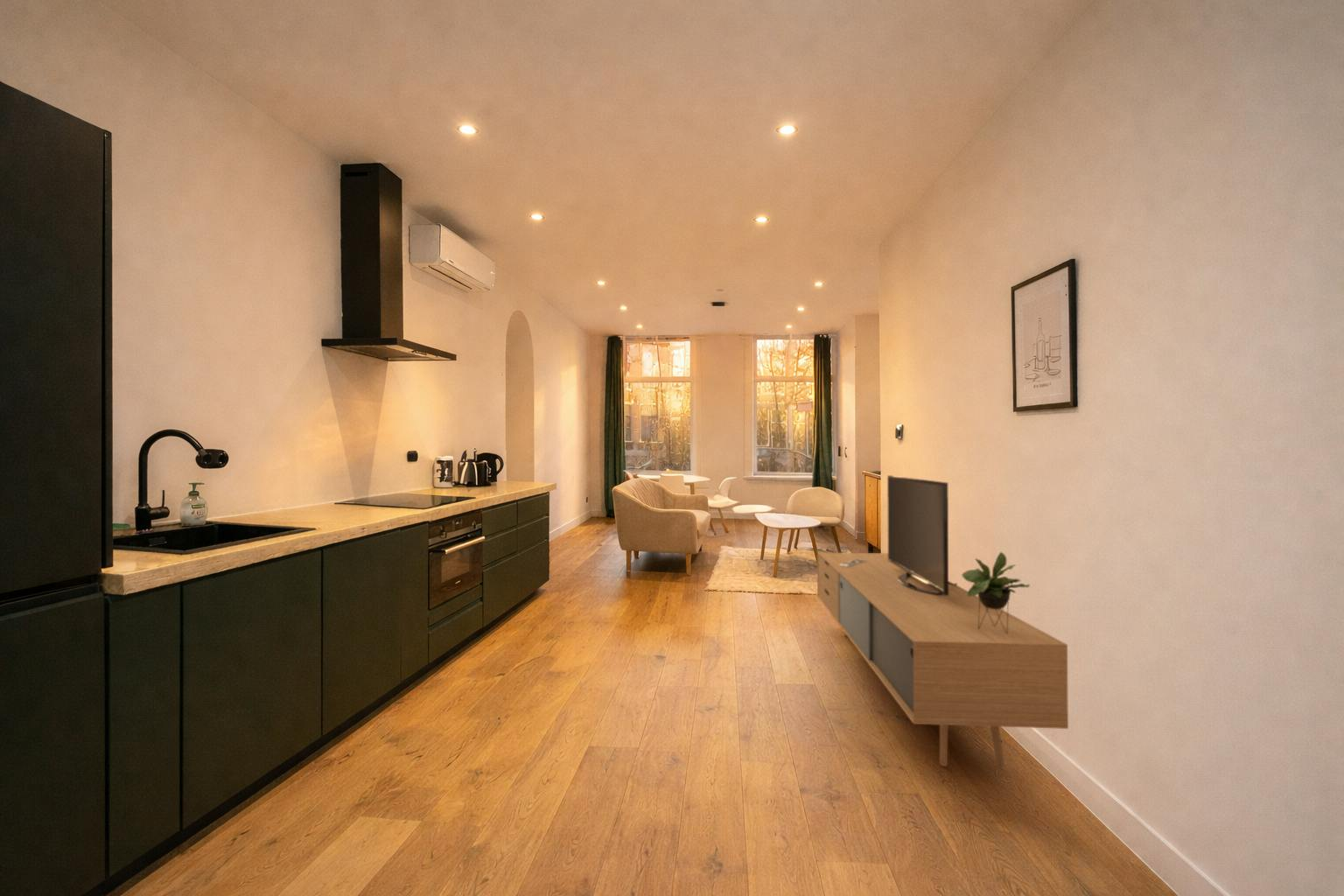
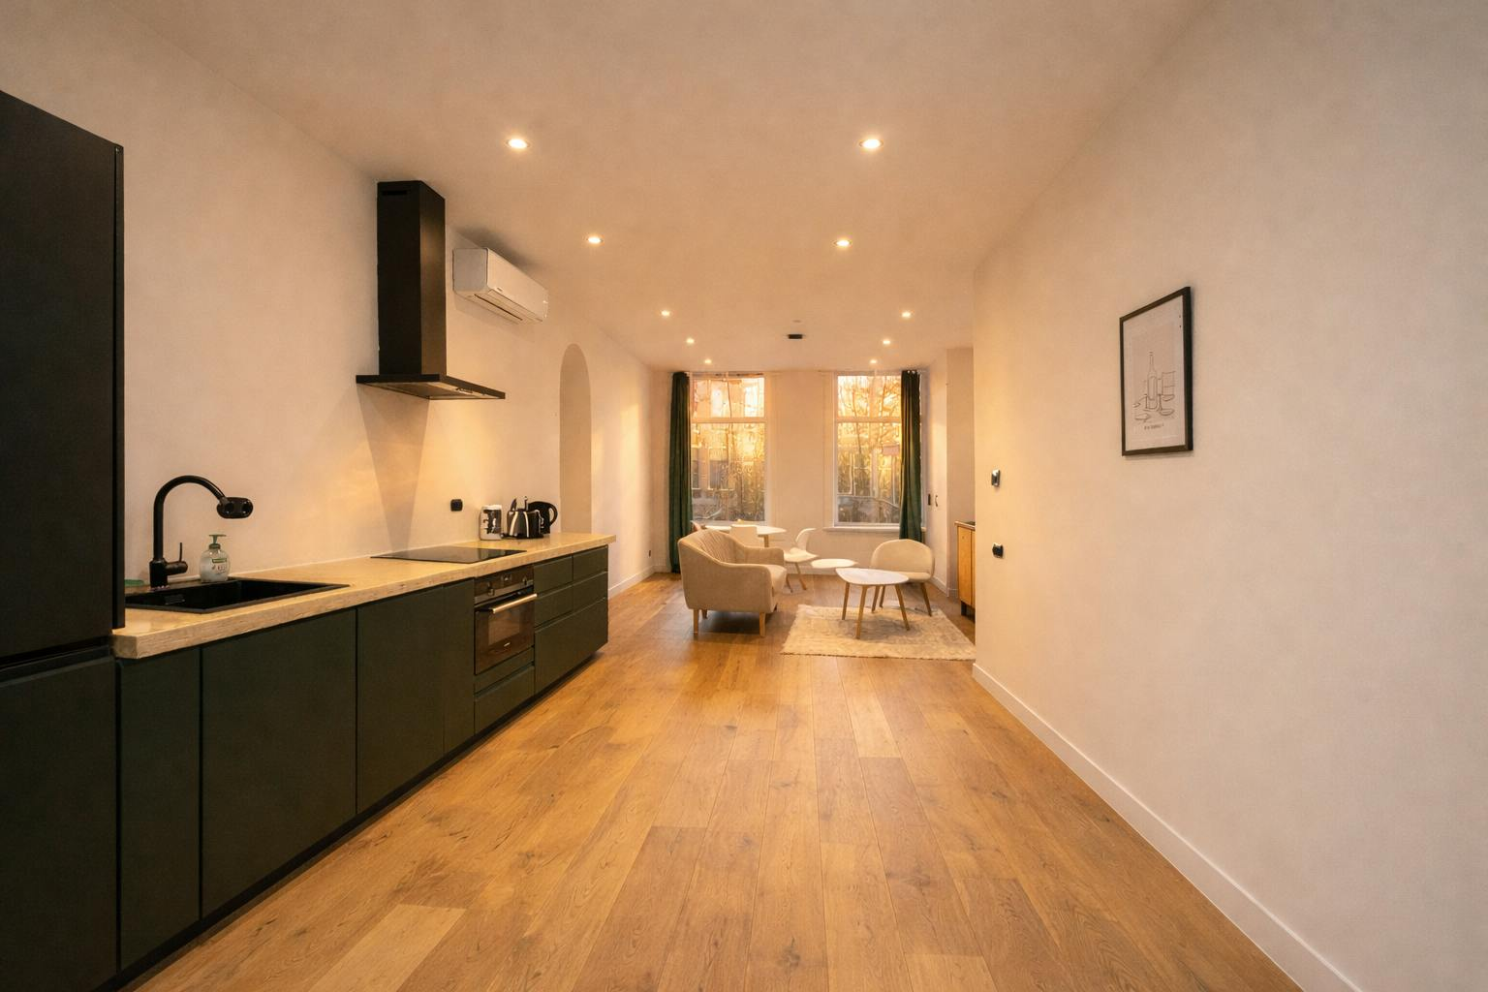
- media console (906, 581)
